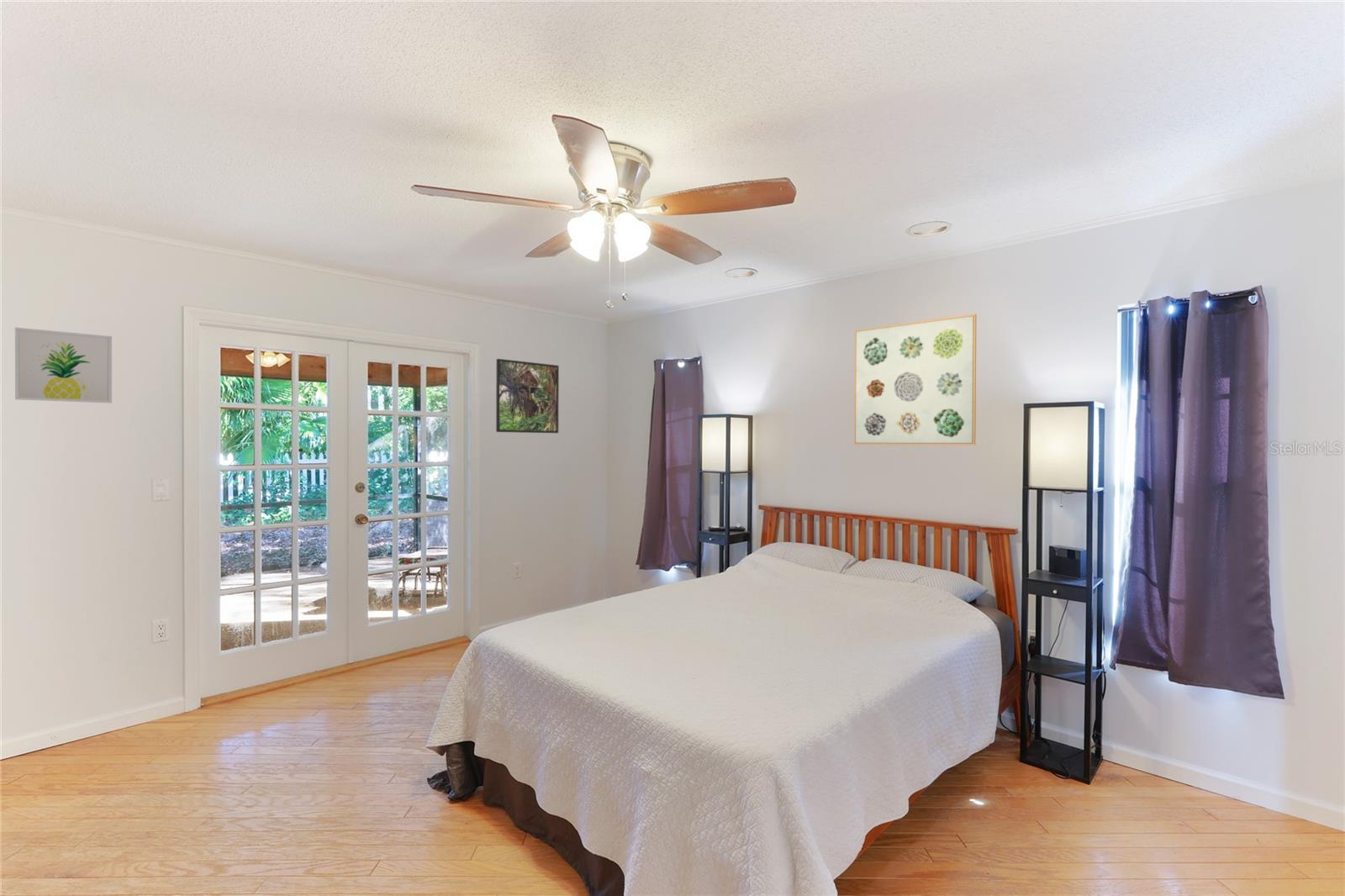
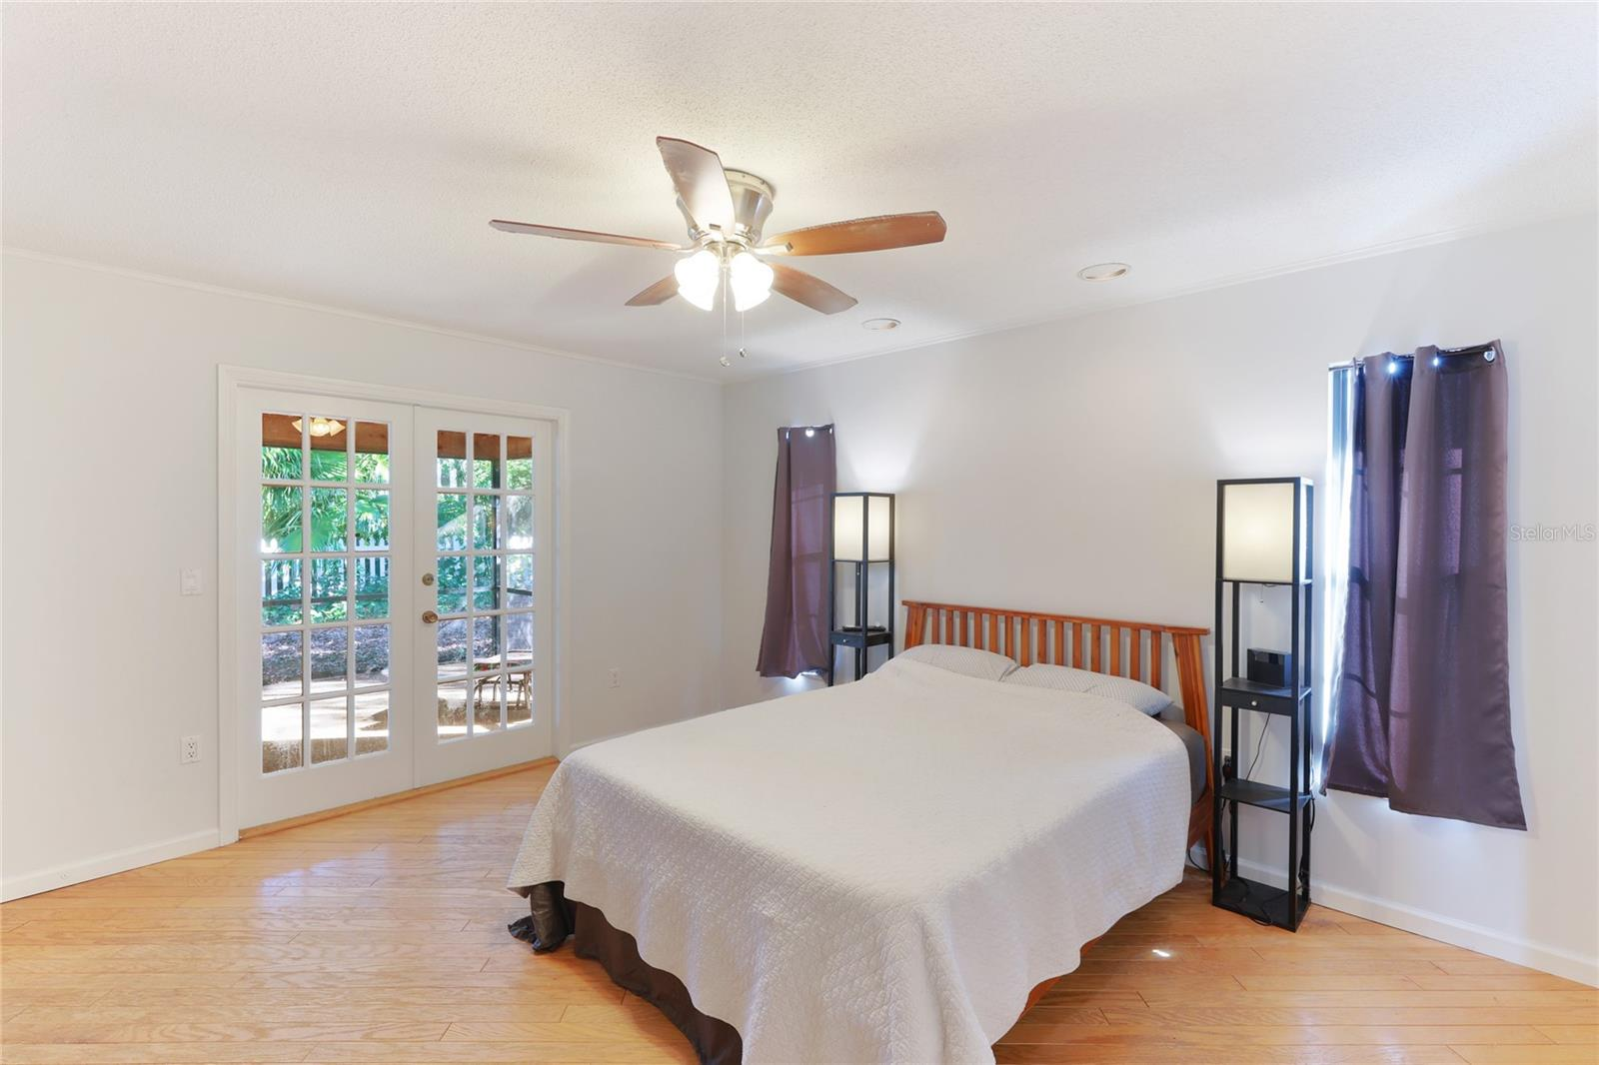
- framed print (528, 397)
- wall art (65, 366)
- wall art (910, 383)
